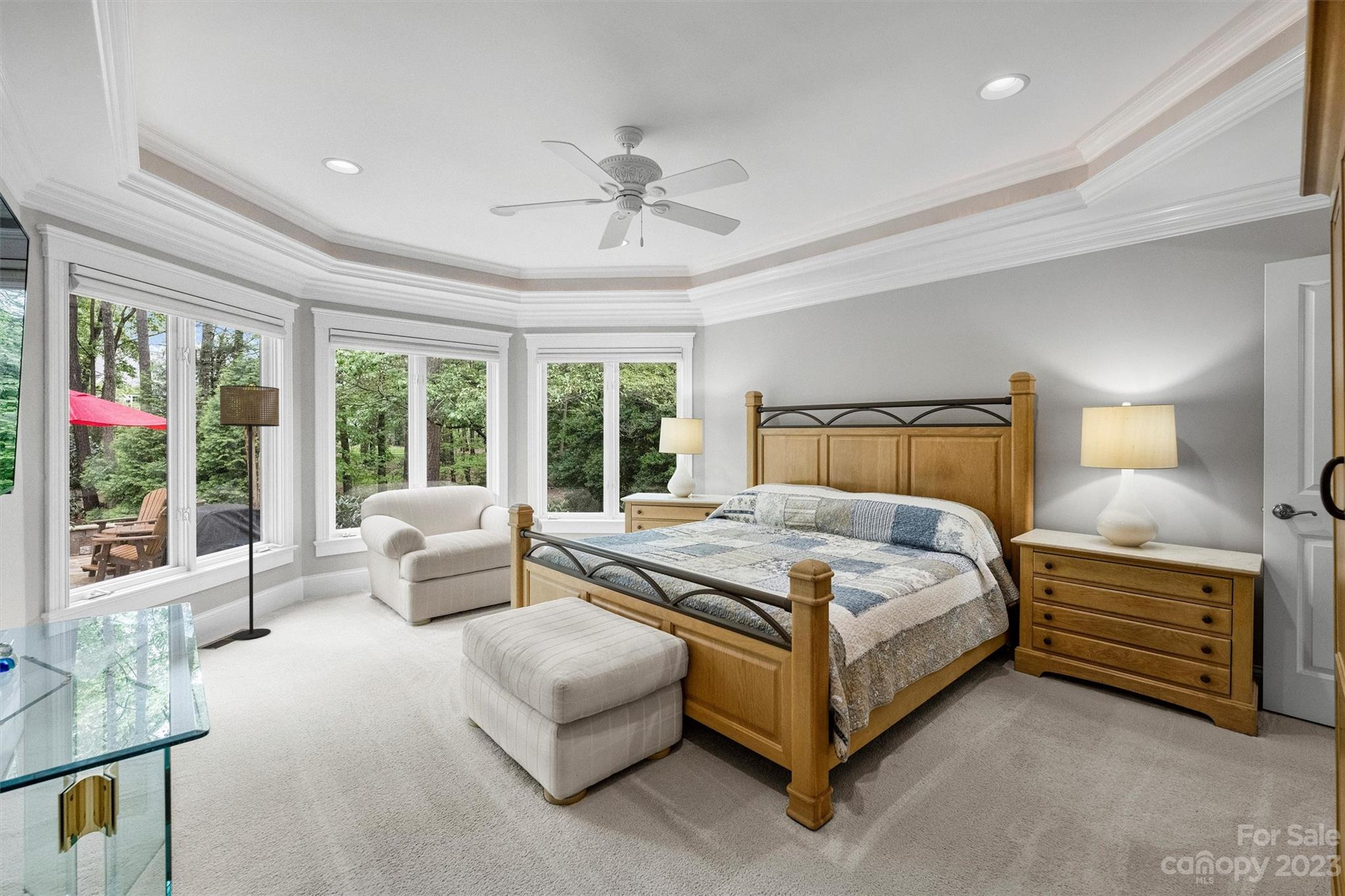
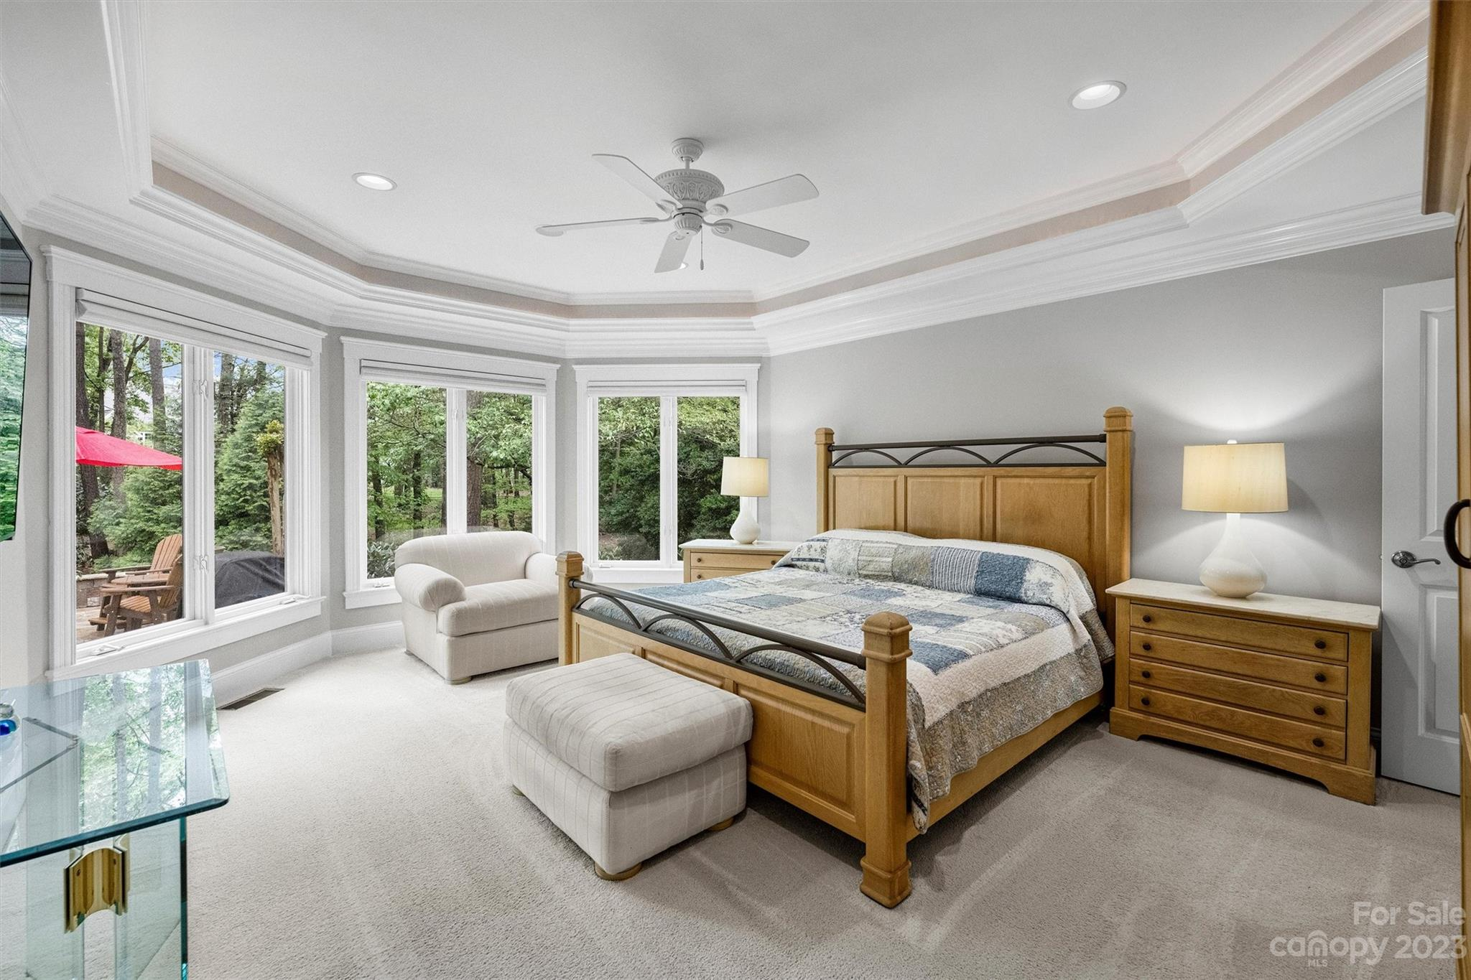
- floor lamp (250, 511)
